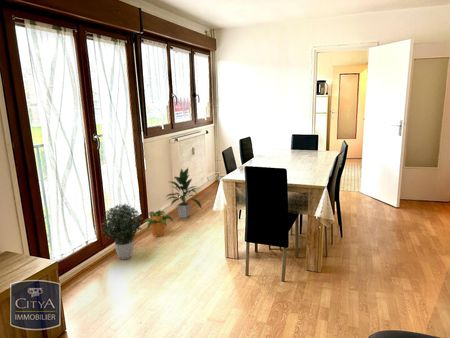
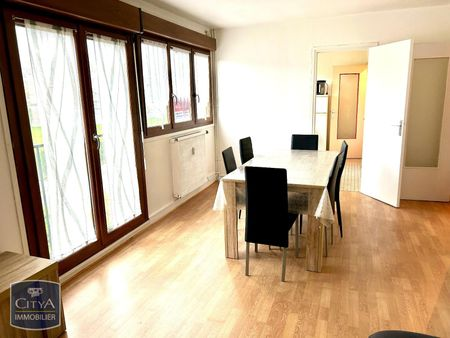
- potted plant (123, 231)
- potted plant (156, 222)
- indoor plant (184, 193)
